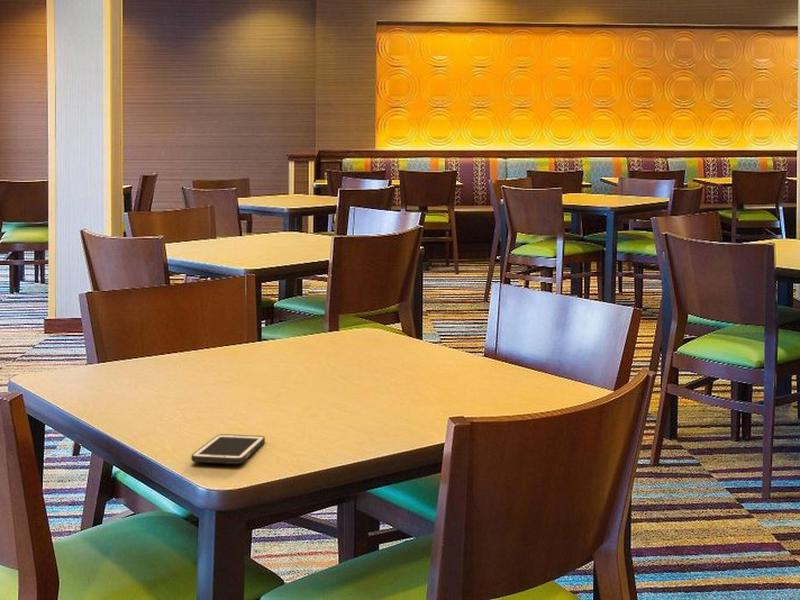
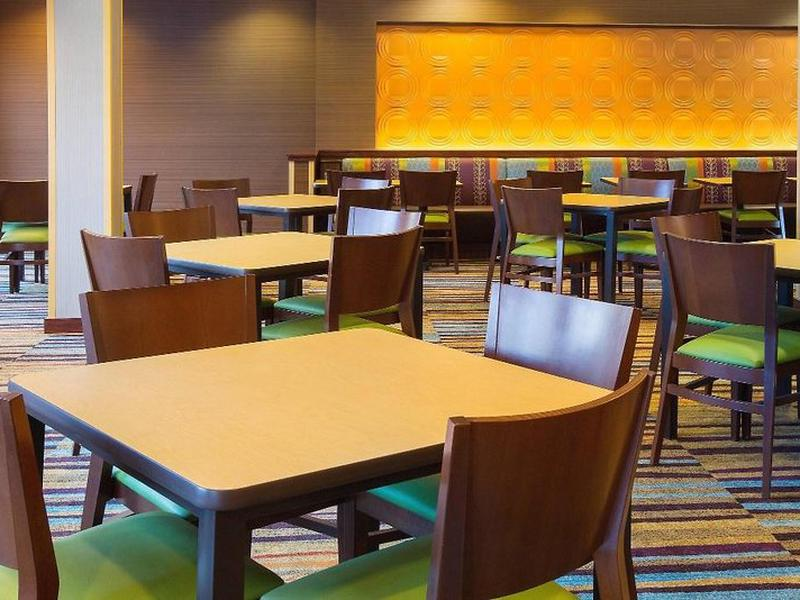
- cell phone (229, 448)
